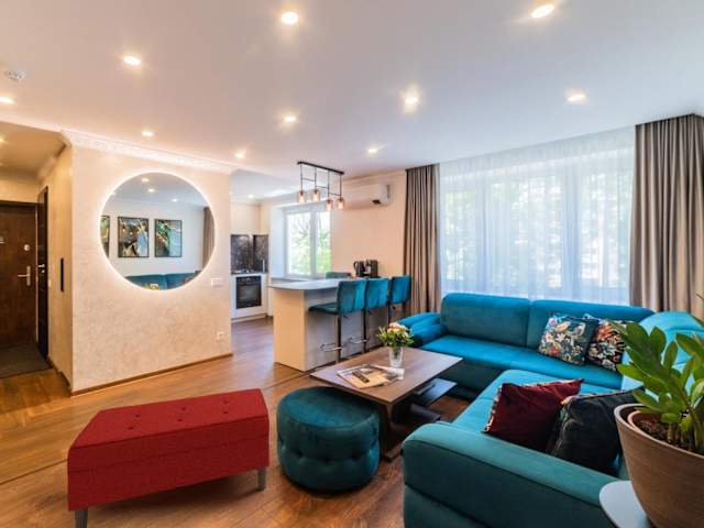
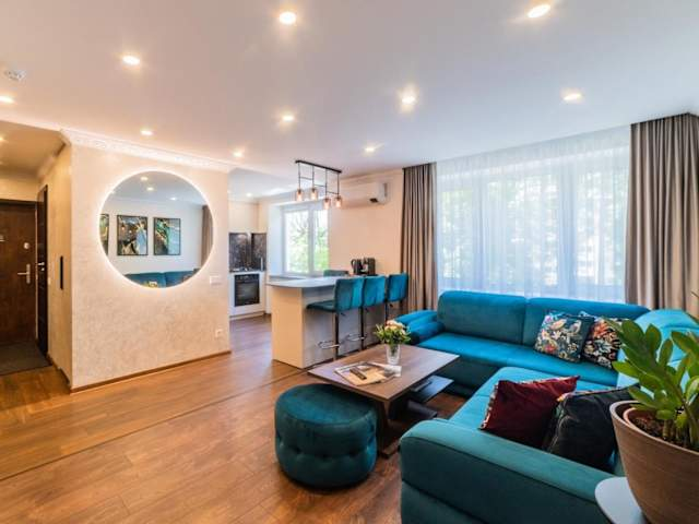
- bench (183, 449)
